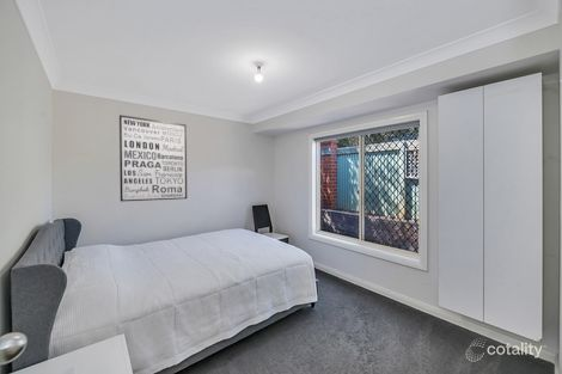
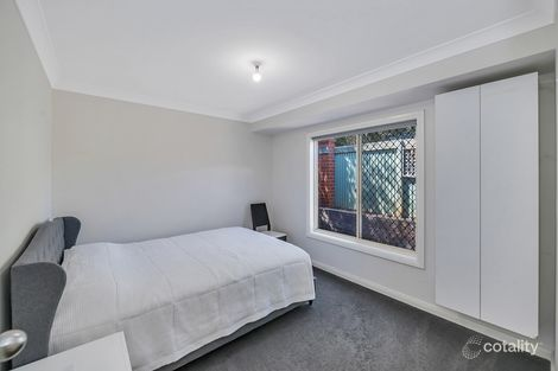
- wall art (155, 160)
